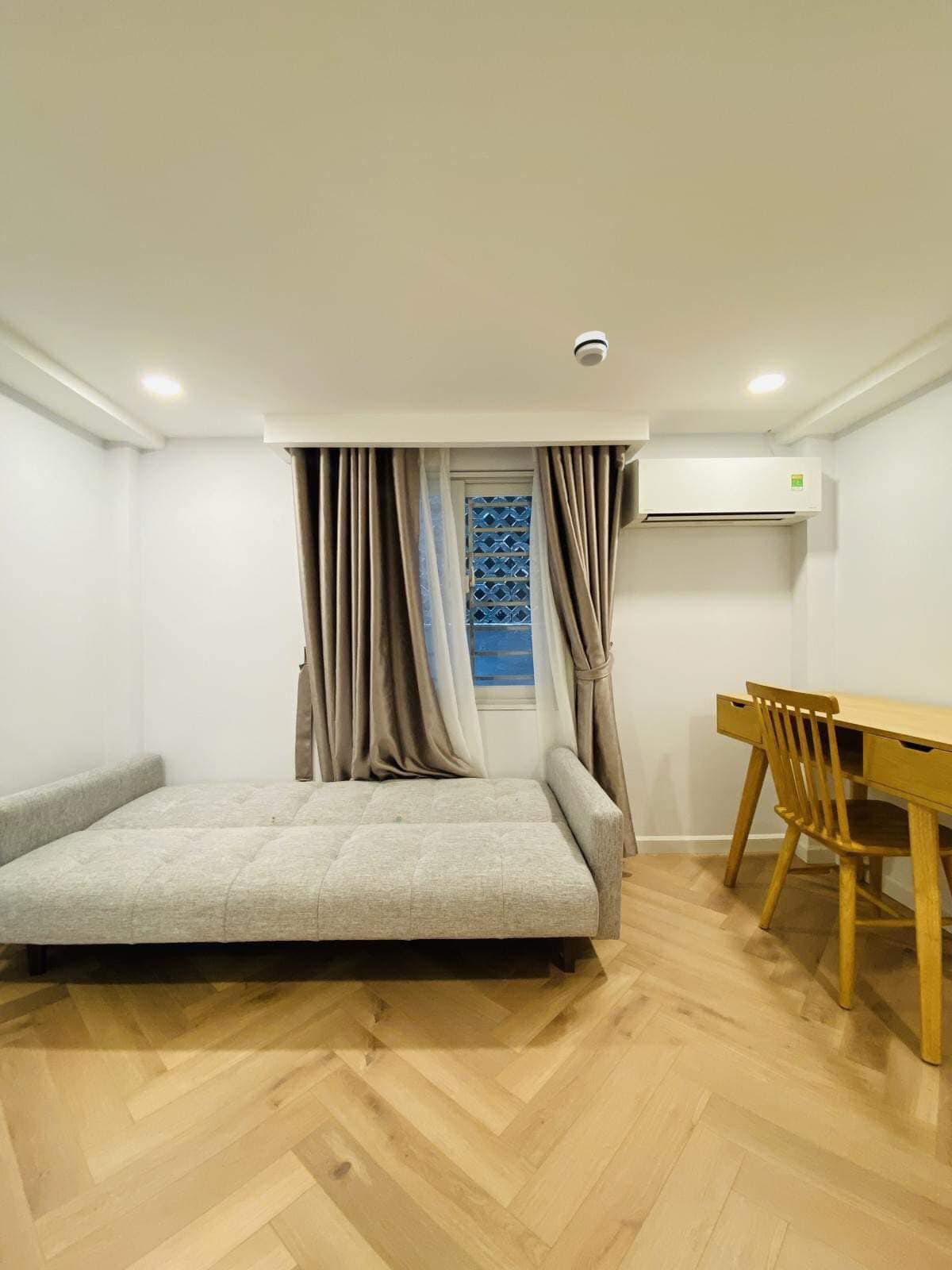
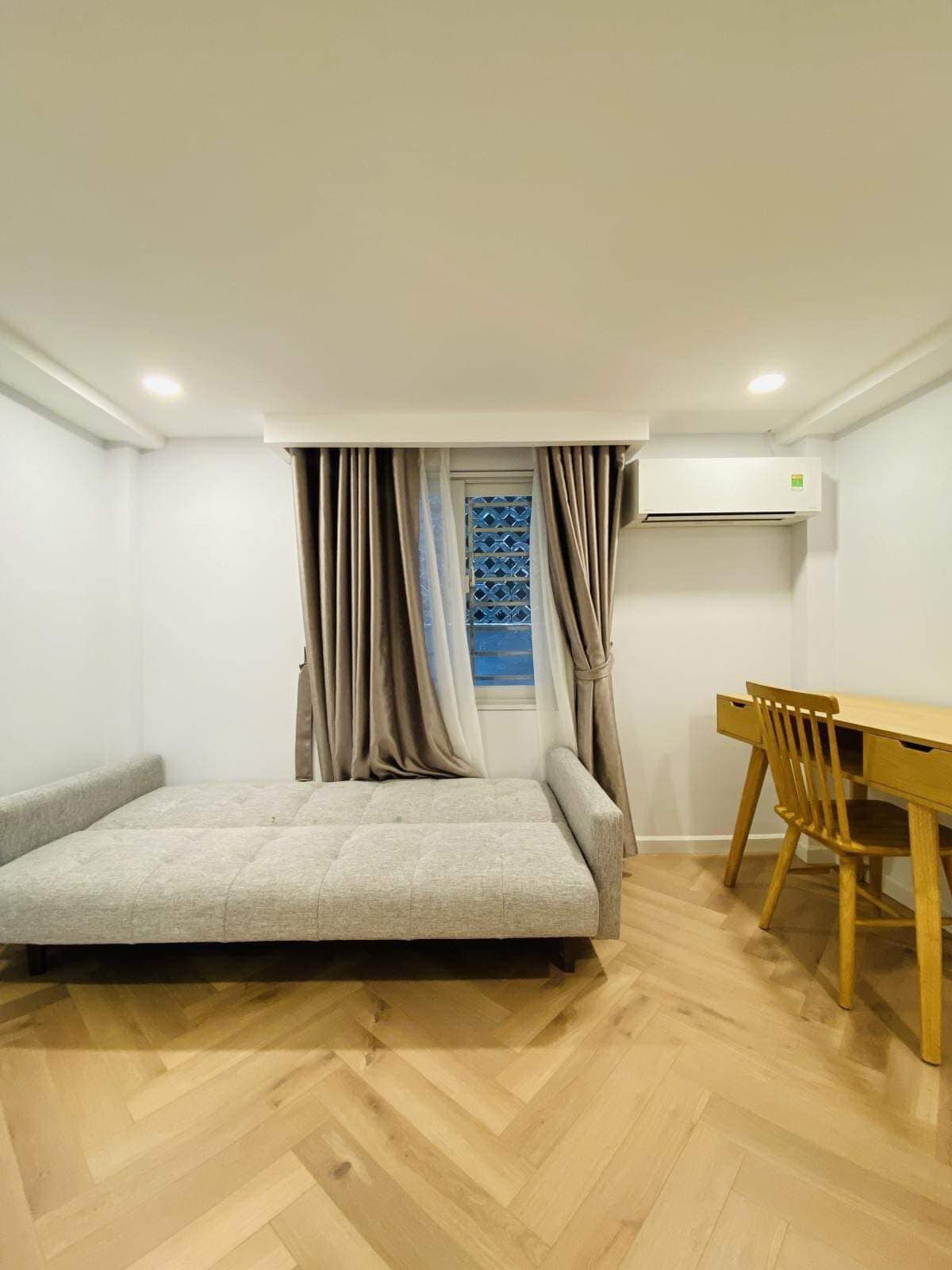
- smoke detector (590, 349)
